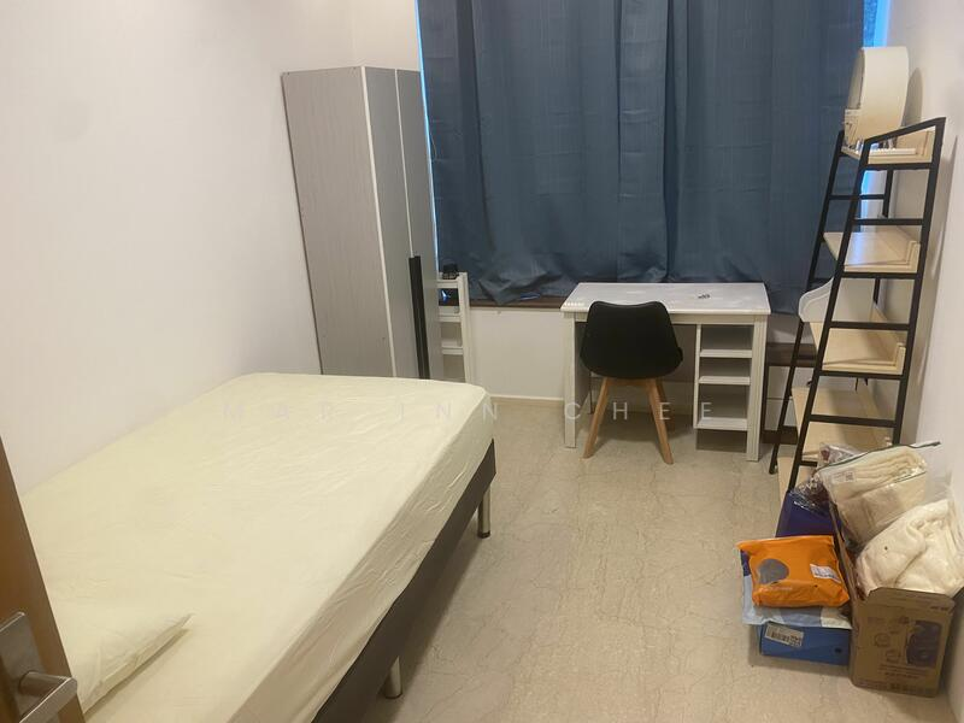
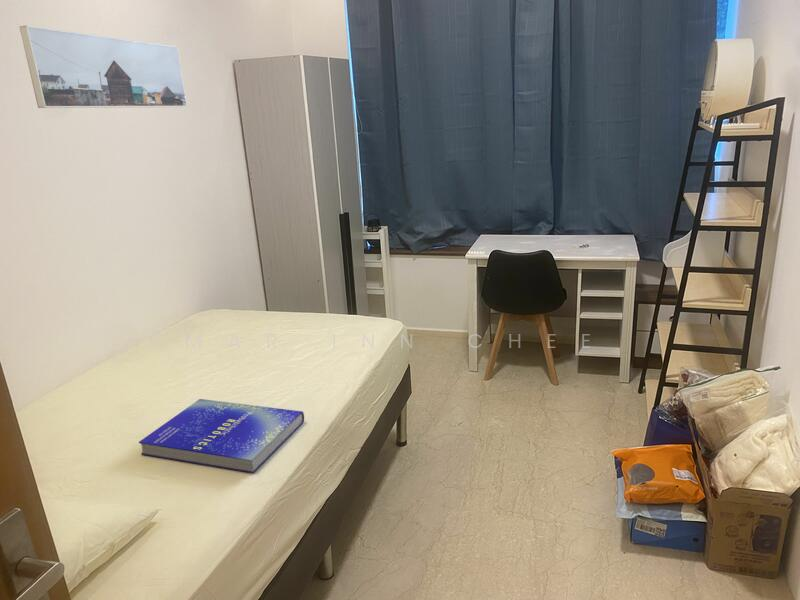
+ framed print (117, 73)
+ book (224, 431)
